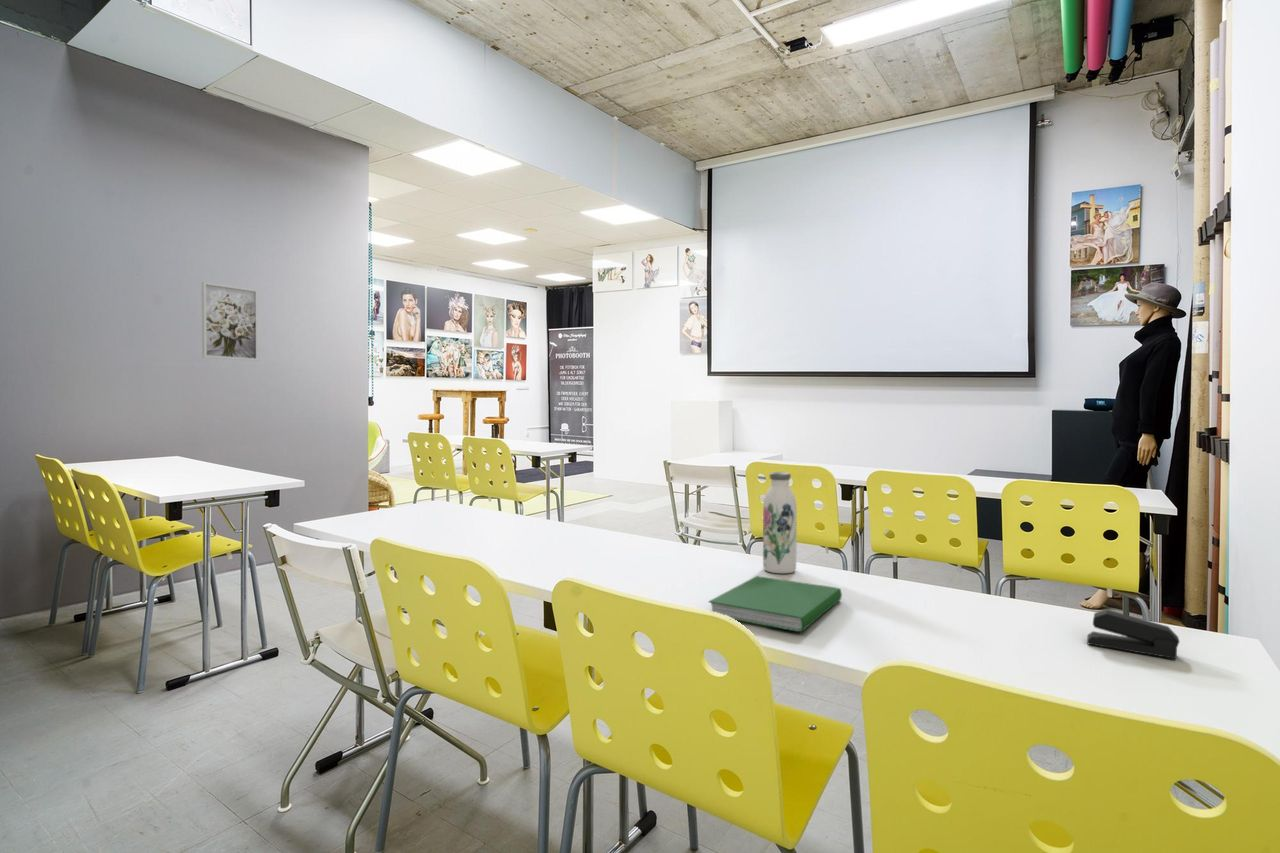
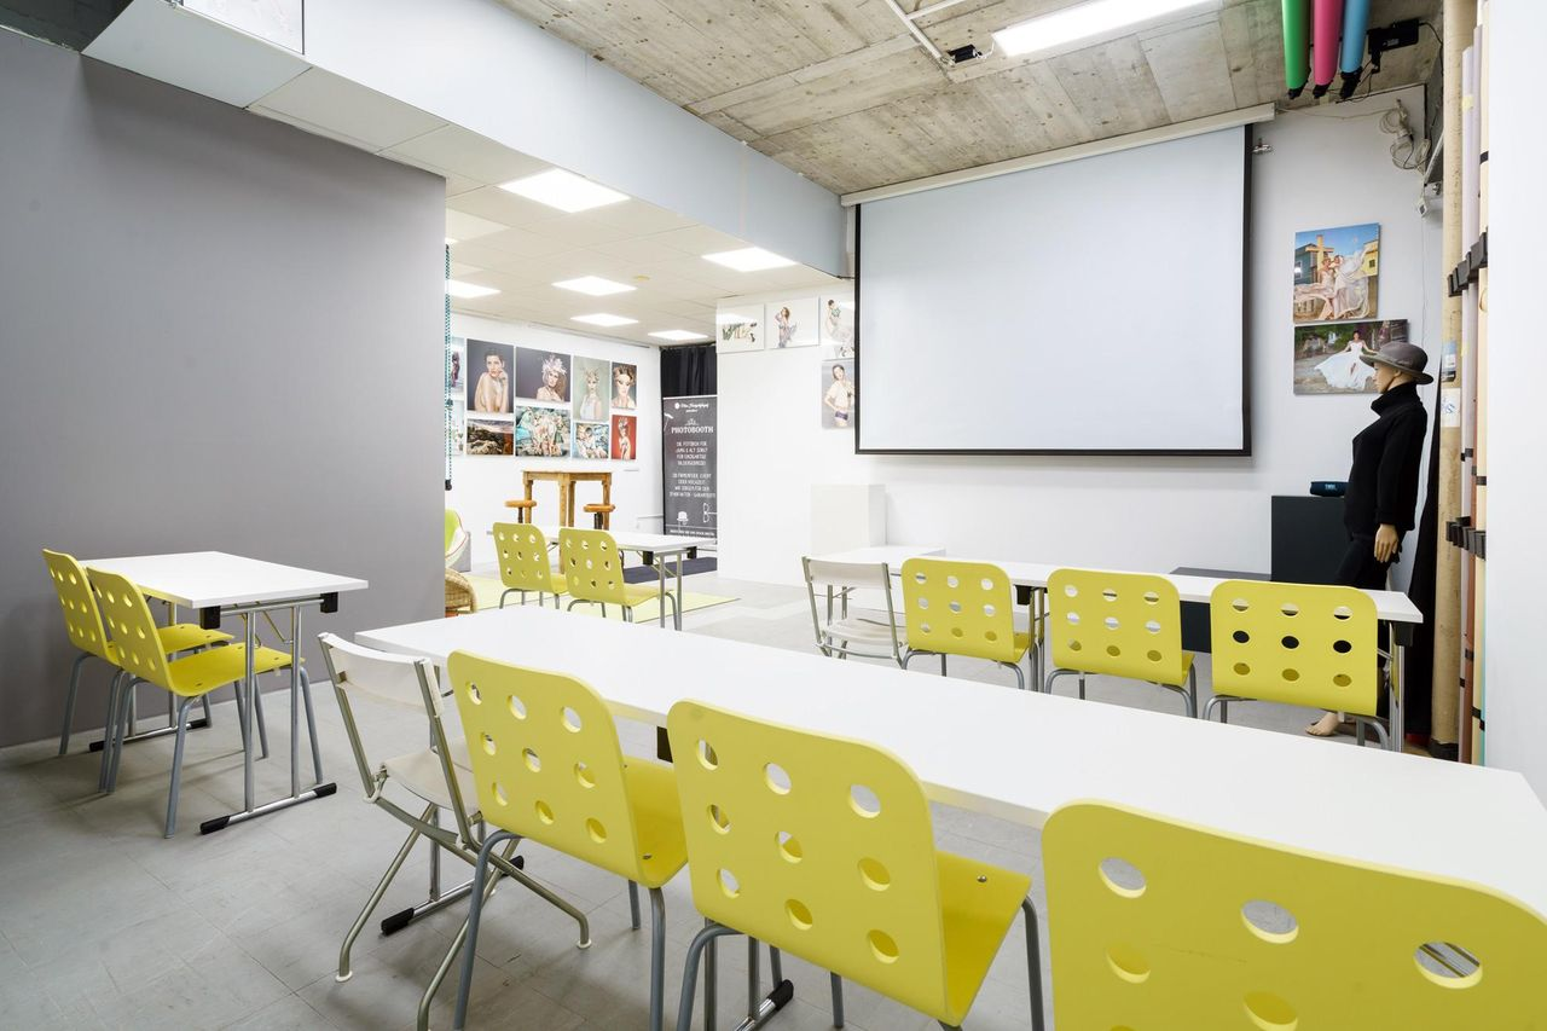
- water bottle (779, 521)
- stapler (1131, 631)
- hardcover book (777, 601)
- wall art (230, 322)
